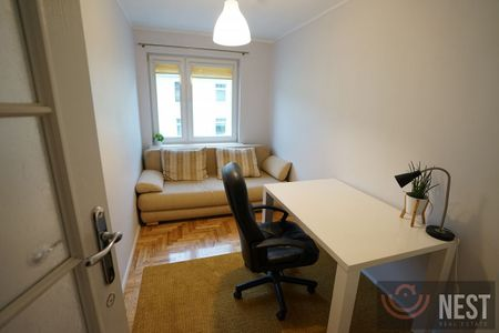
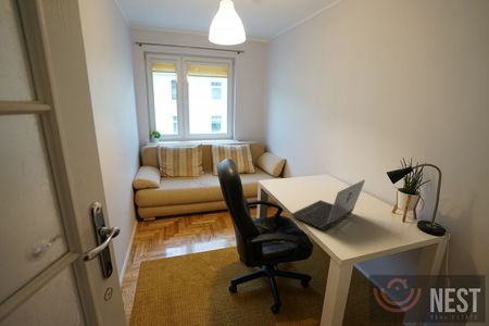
+ laptop computer (327, 202)
